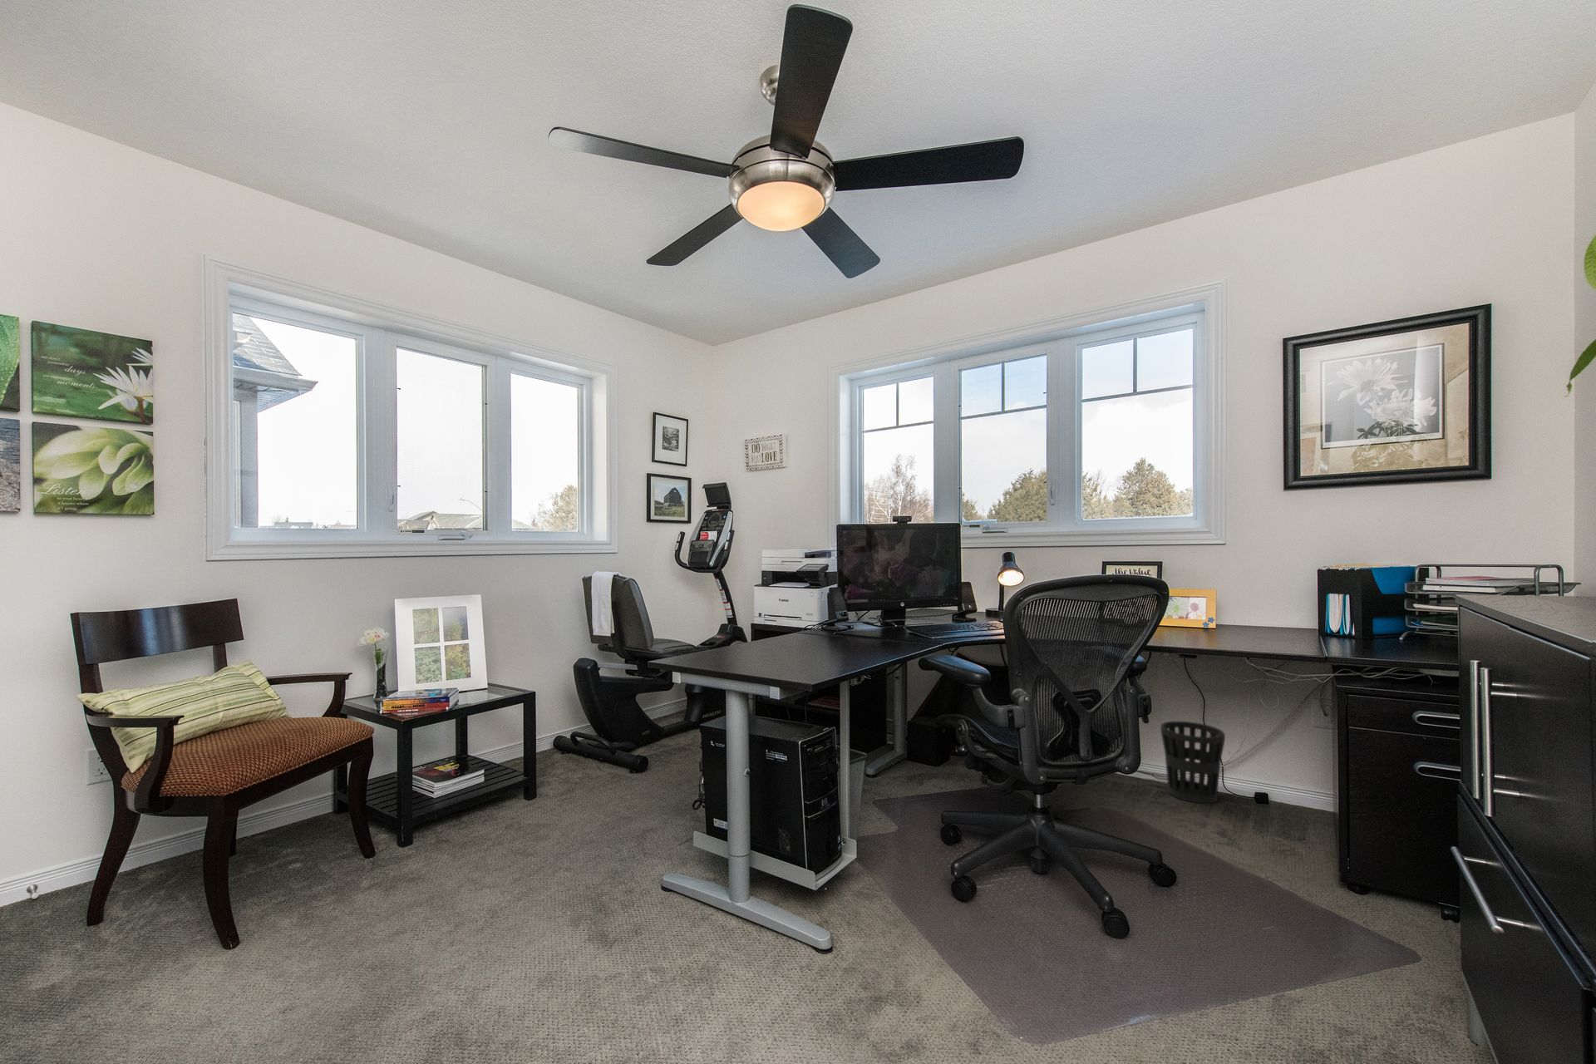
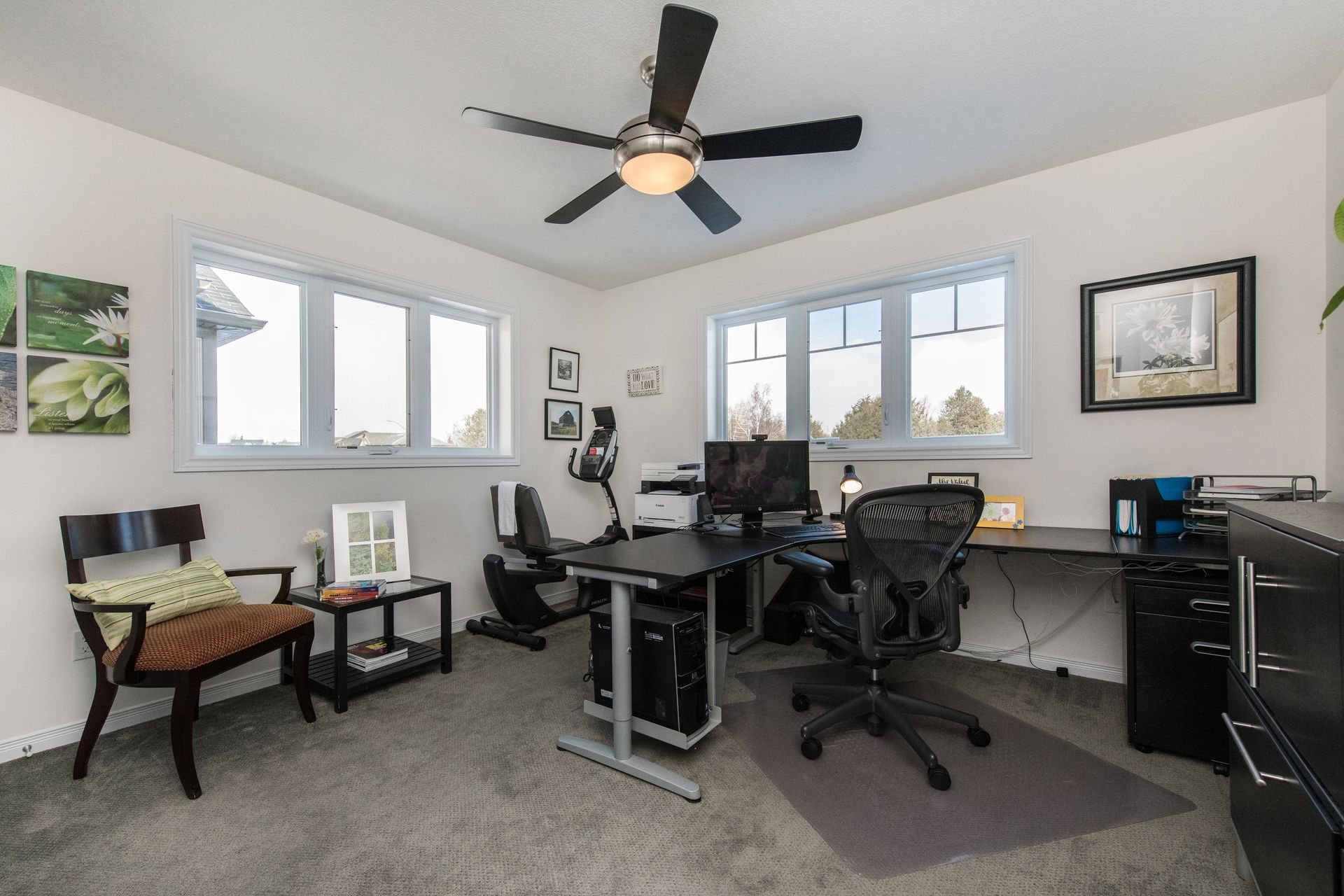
- wastebasket (1192, 761)
